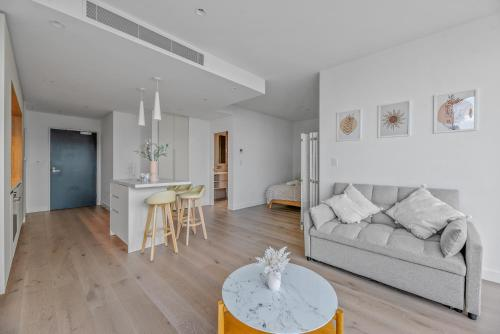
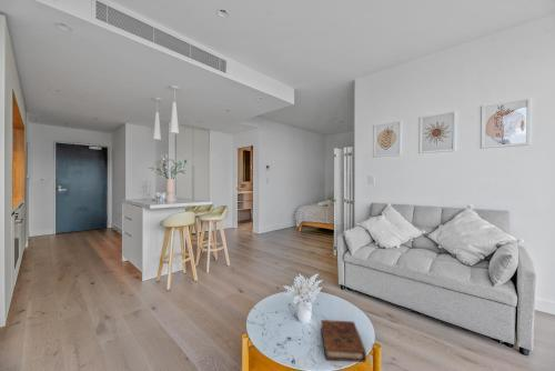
+ book (341, 339)
